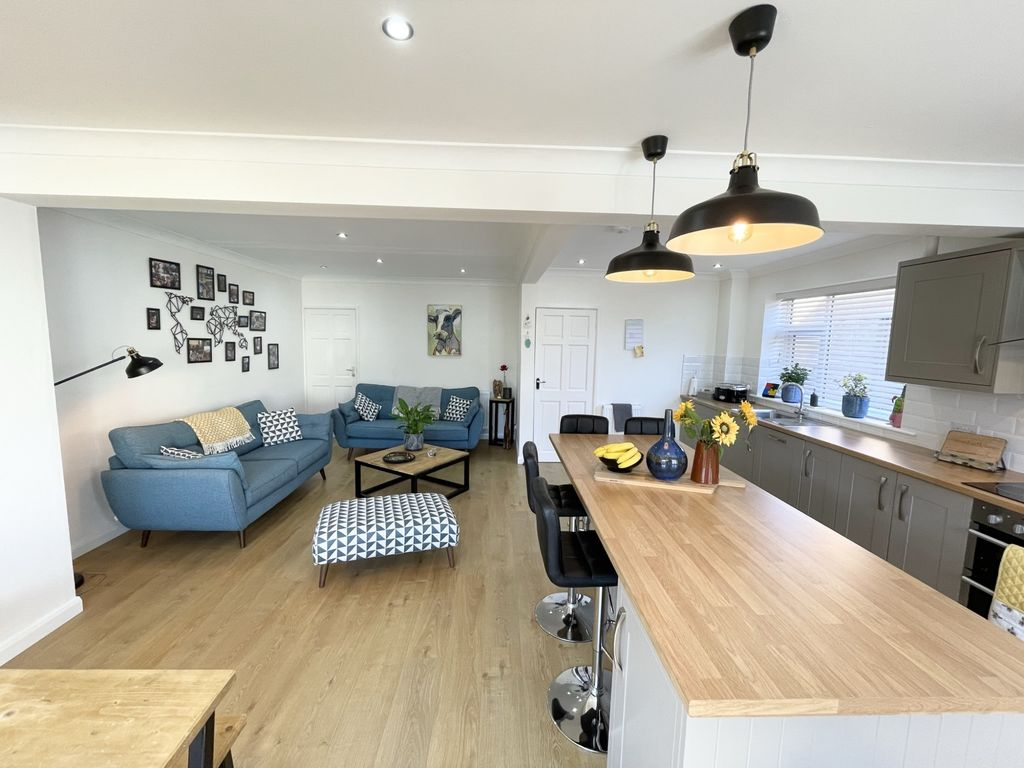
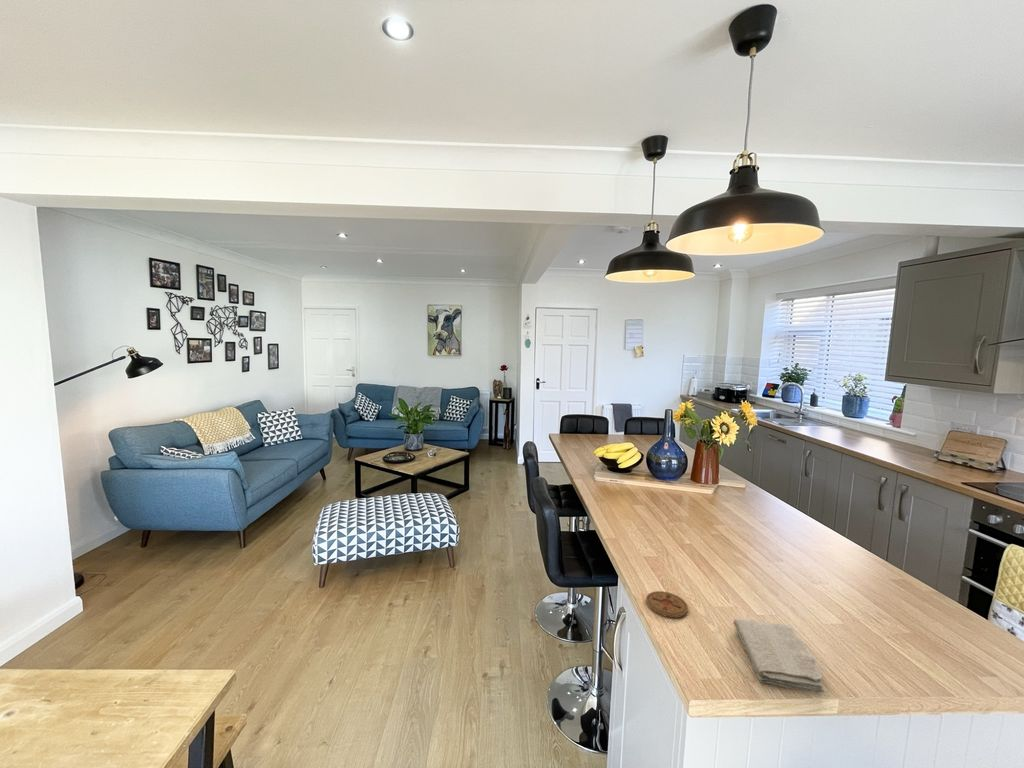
+ coaster (666, 603)
+ washcloth (775, 650)
